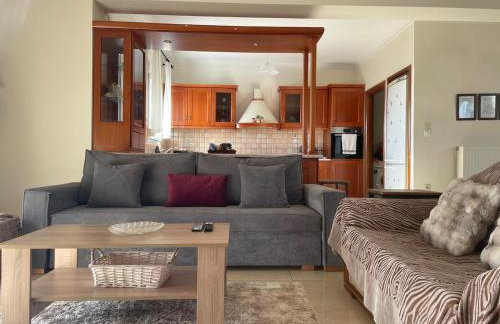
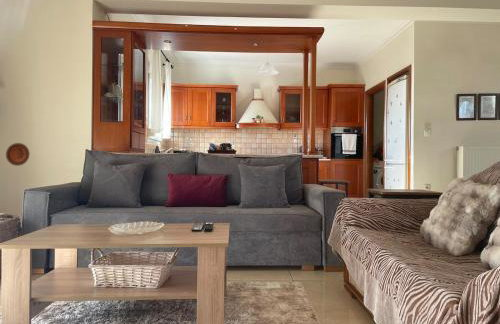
+ decorative plate (17, 154)
